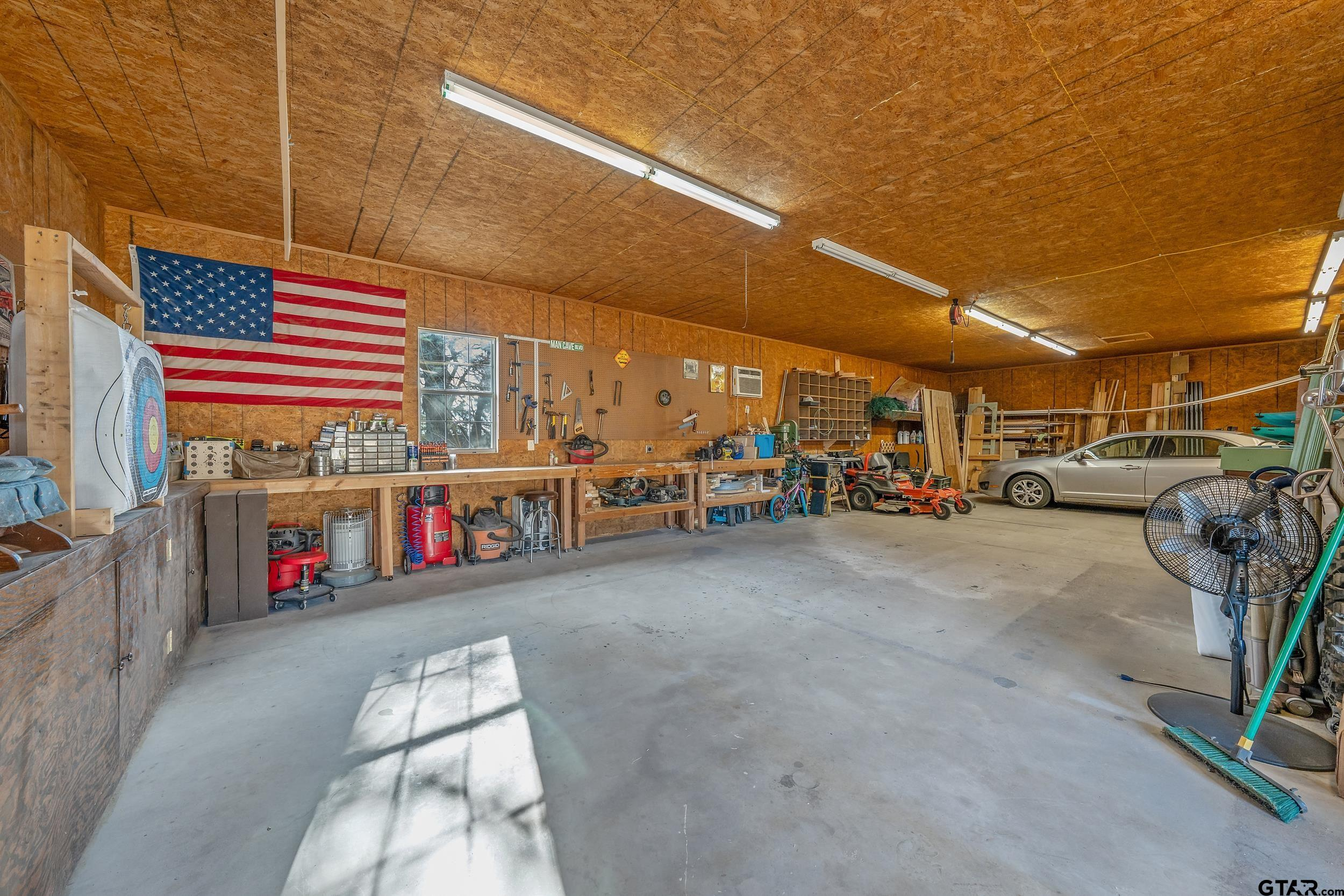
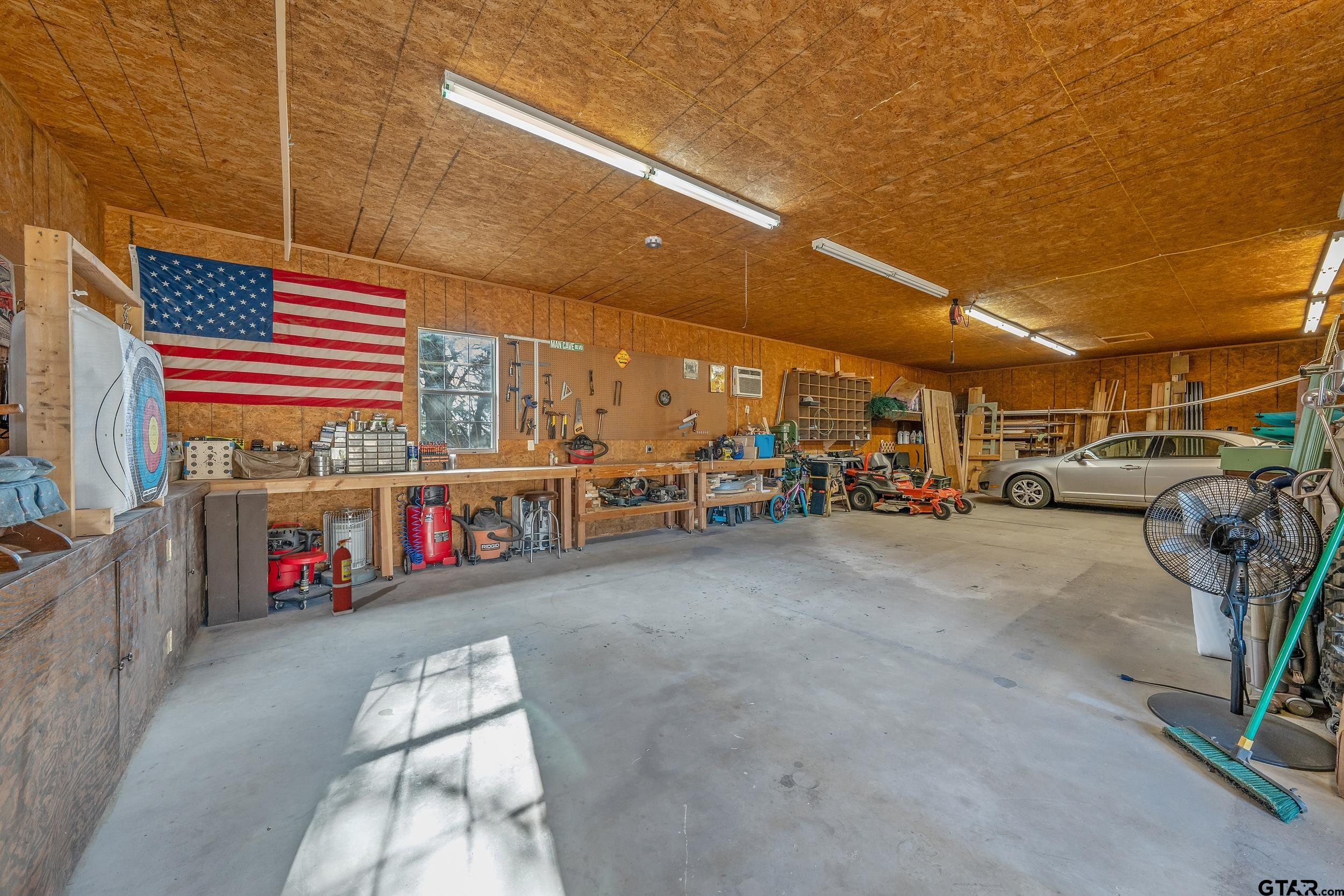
+ fire extinguisher (342, 576)
+ smoke detector (653, 242)
